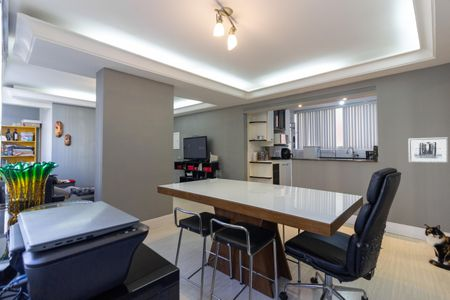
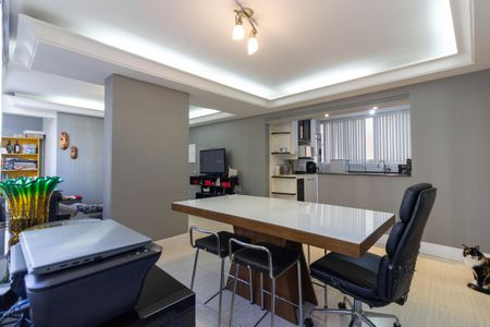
- wall art (427, 150)
